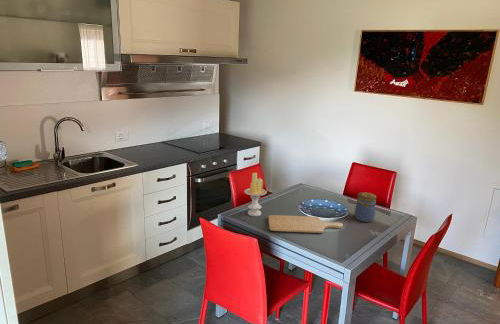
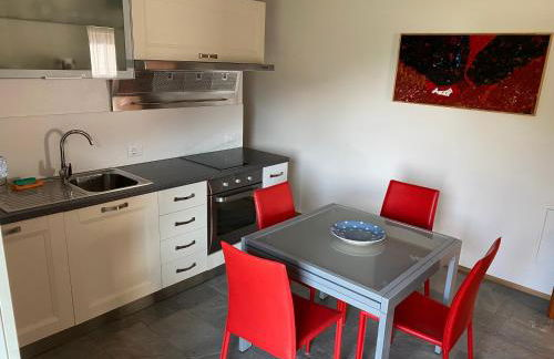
- candle (255, 193)
- jar (366, 206)
- chopping board (305, 224)
